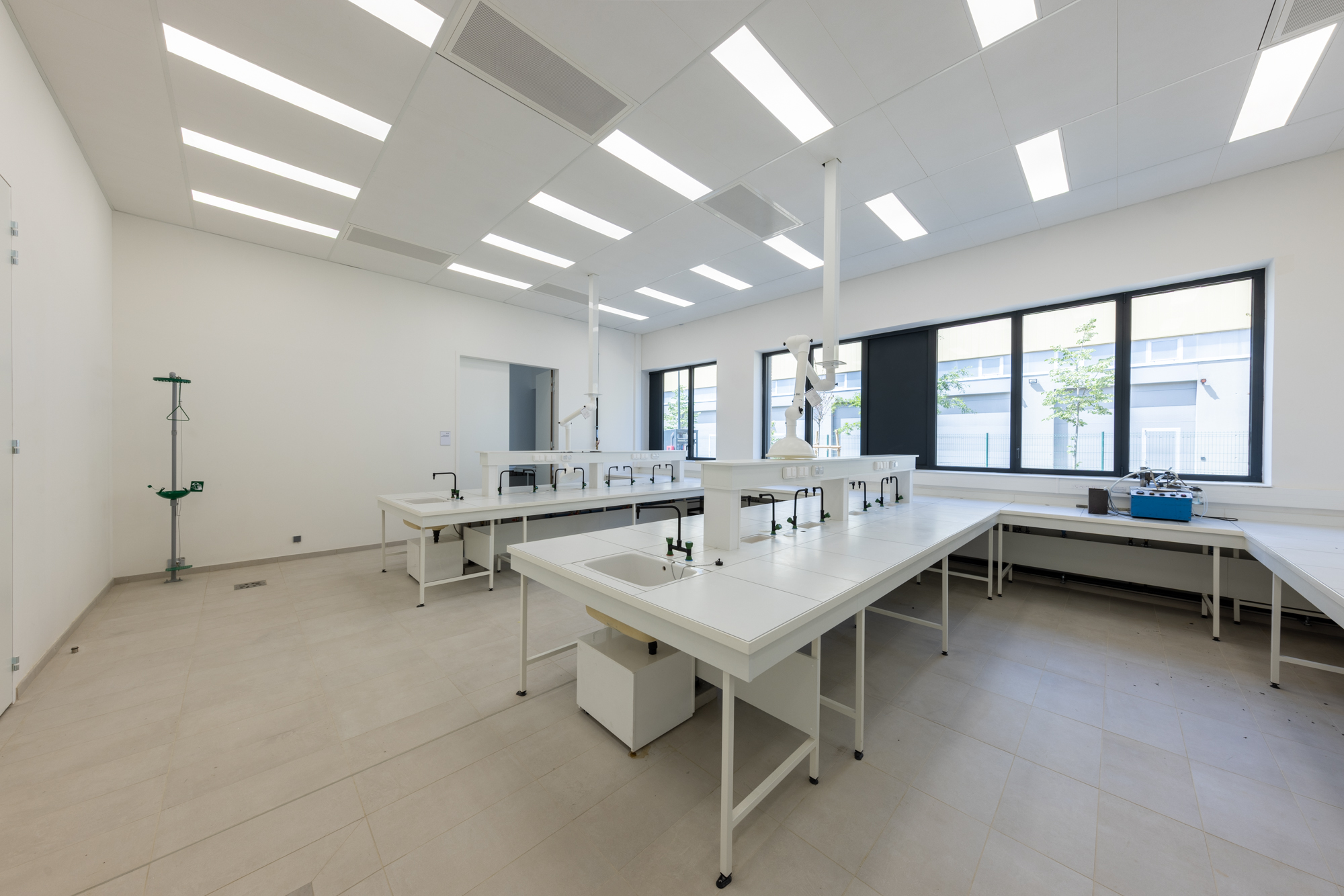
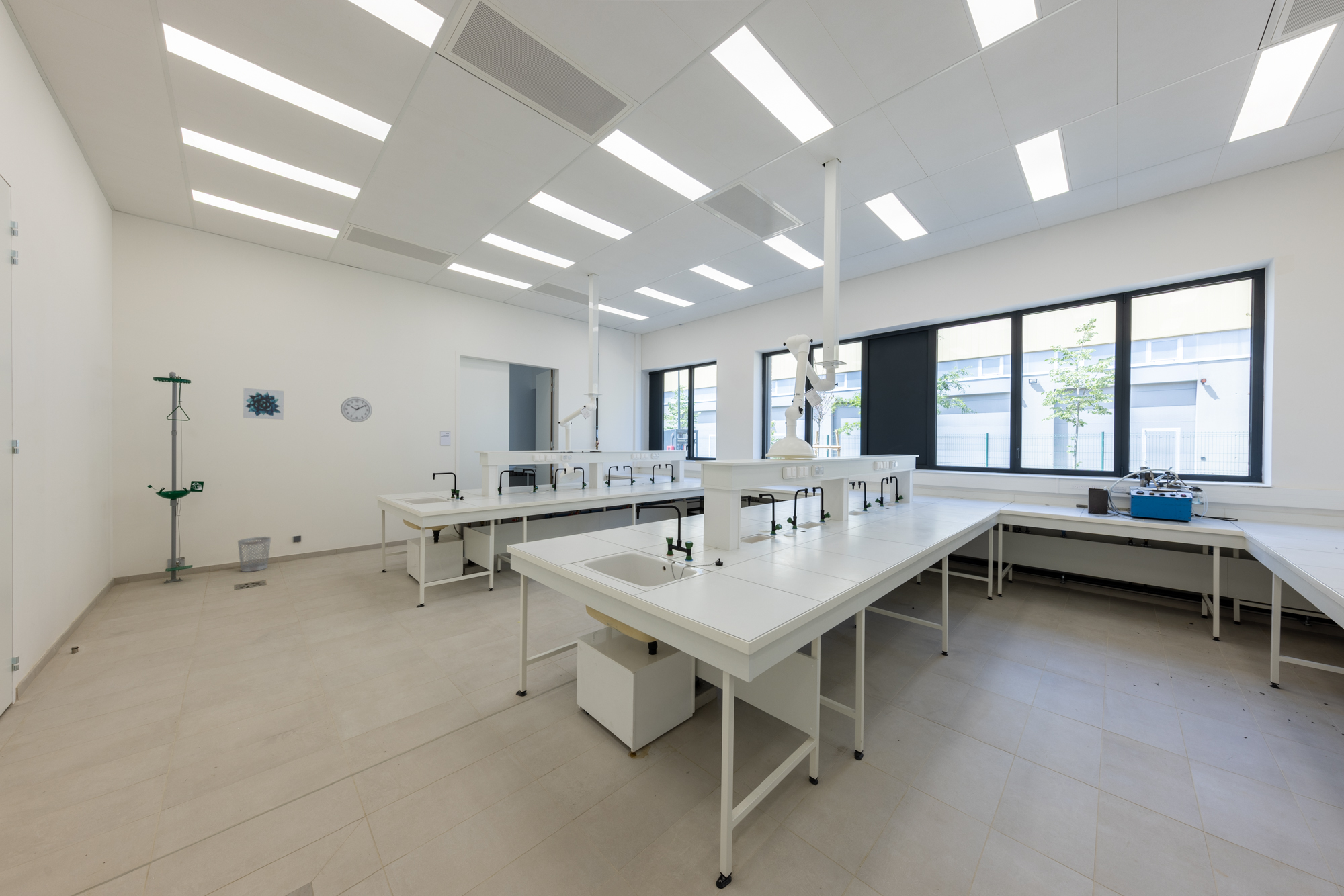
+ wall art (263, 404)
+ wall clock (356, 409)
+ wastebasket (254, 554)
